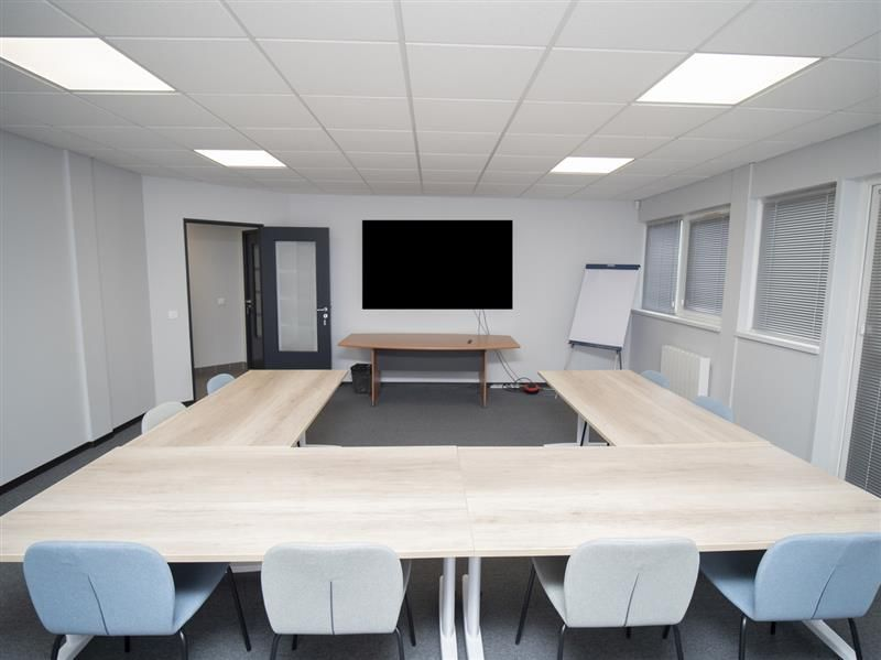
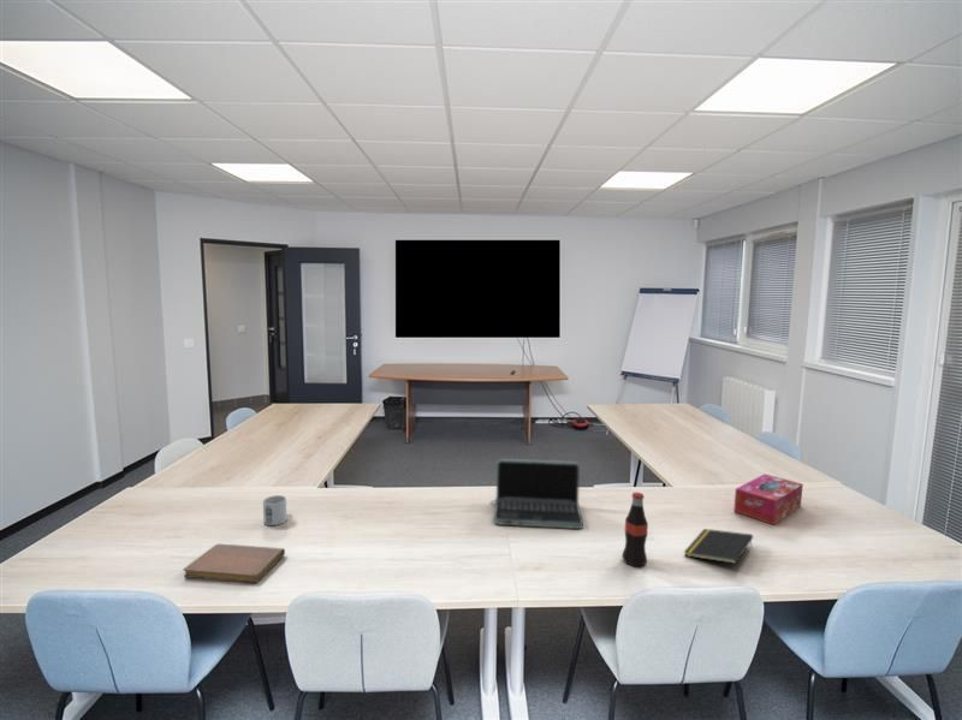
+ bottle (636, 526)
+ notebook (236, 561)
+ tissue box (768, 496)
+ laptop (535, 489)
+ mug (277, 508)
+ notepad (718, 545)
